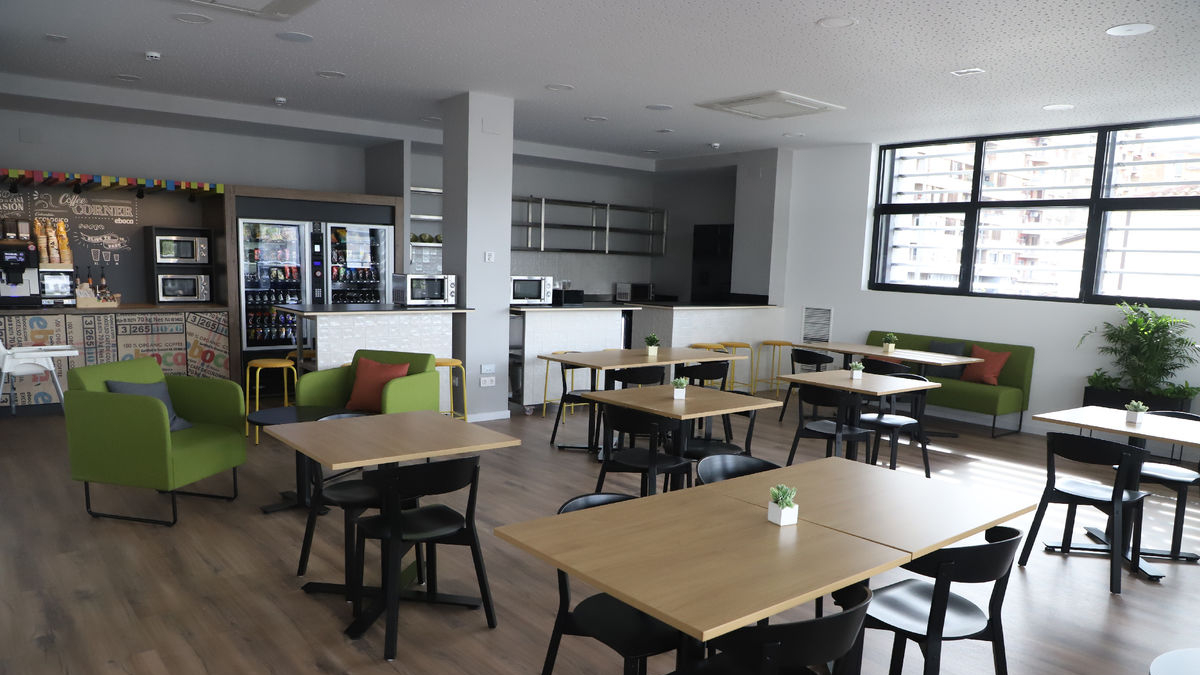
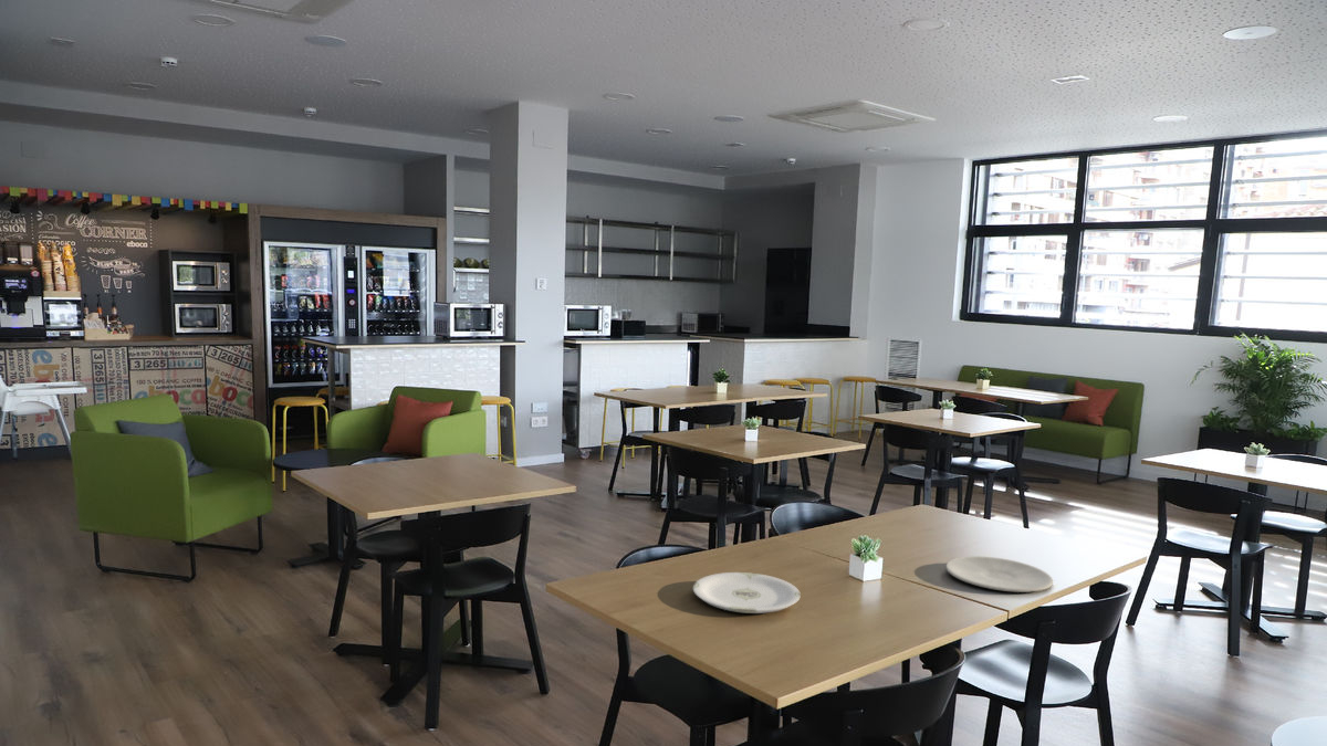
+ plate (745, 593)
+ plate (997, 575)
